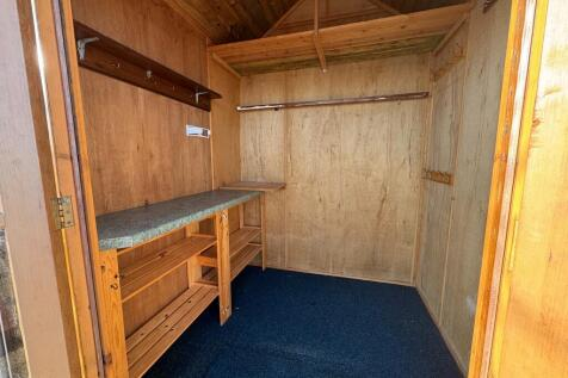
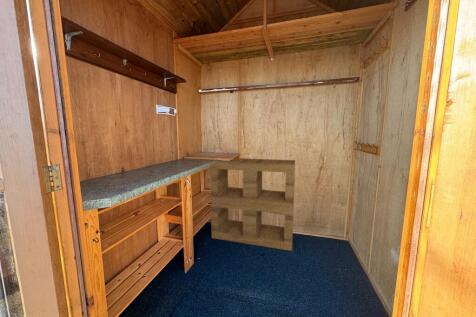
+ shelving unit (253, 199)
